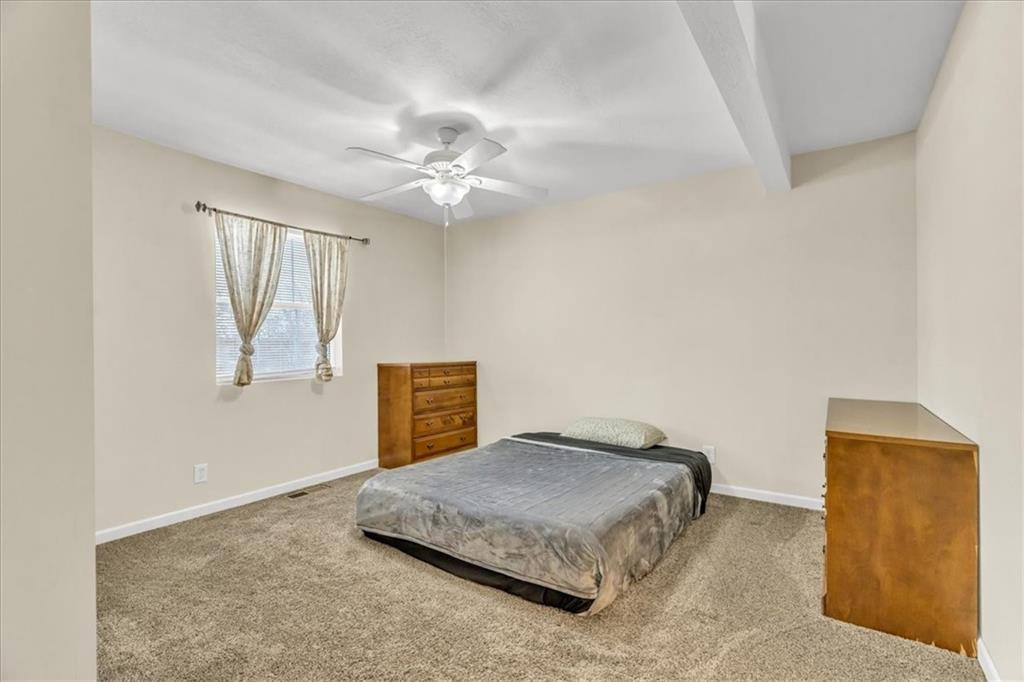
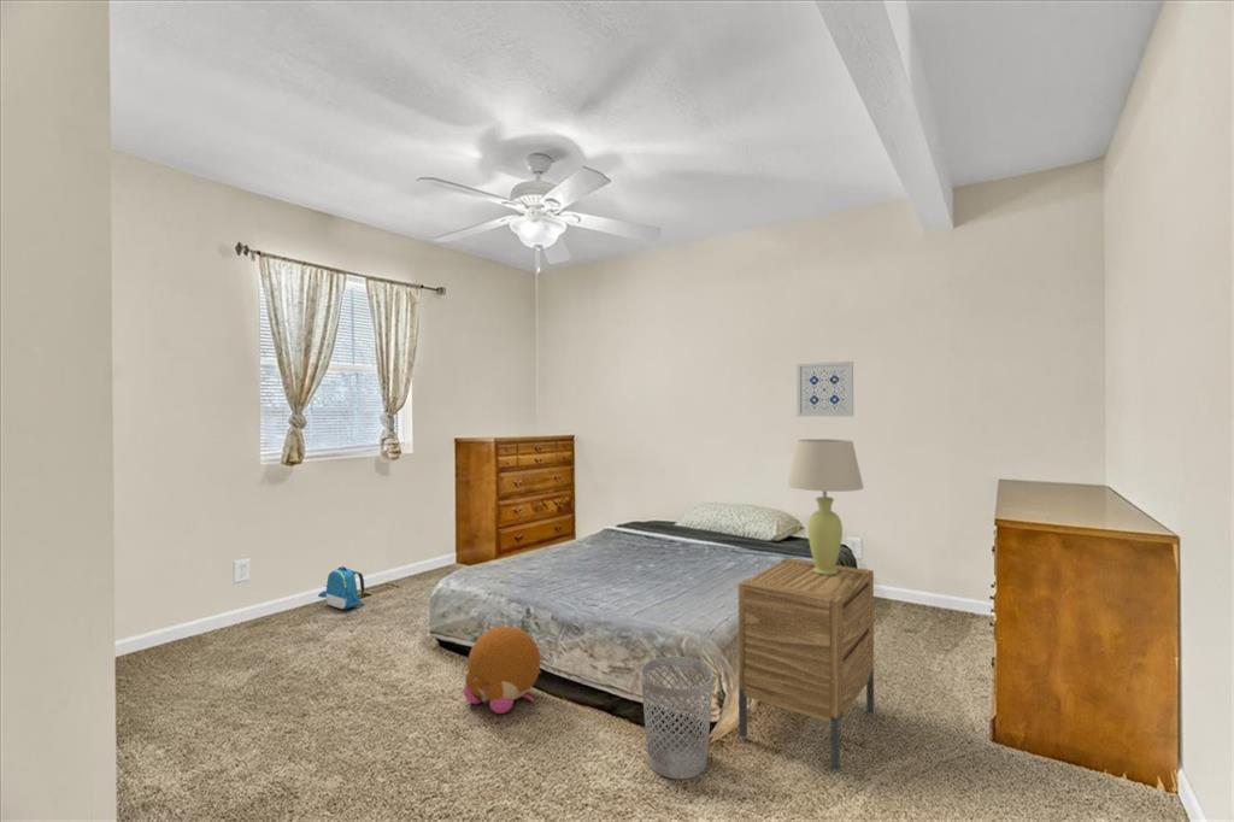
+ backpack (346, 586)
+ wastebasket (676, 716)
+ wall art (824, 389)
+ nightstand (809, 651)
+ plush toy (503, 664)
+ table lamp (824, 505)
